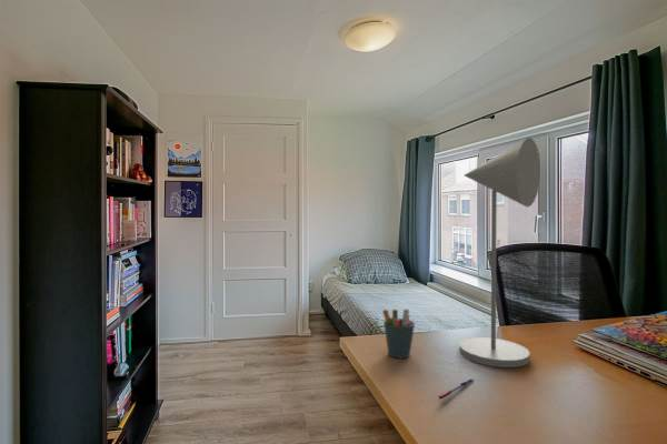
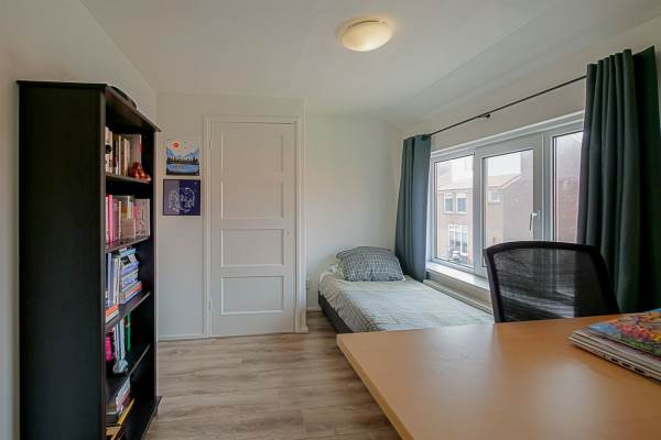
- desk lamp (494, 249)
- pen holder (398, 330)
- pen (457, 387)
